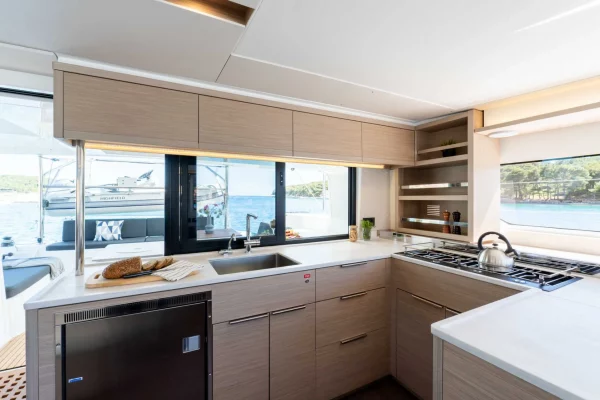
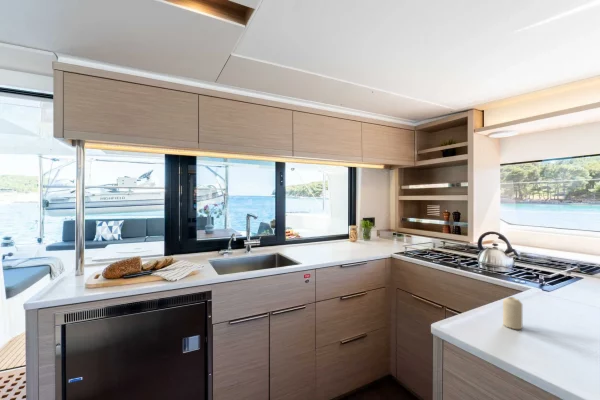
+ candle (512, 312)
